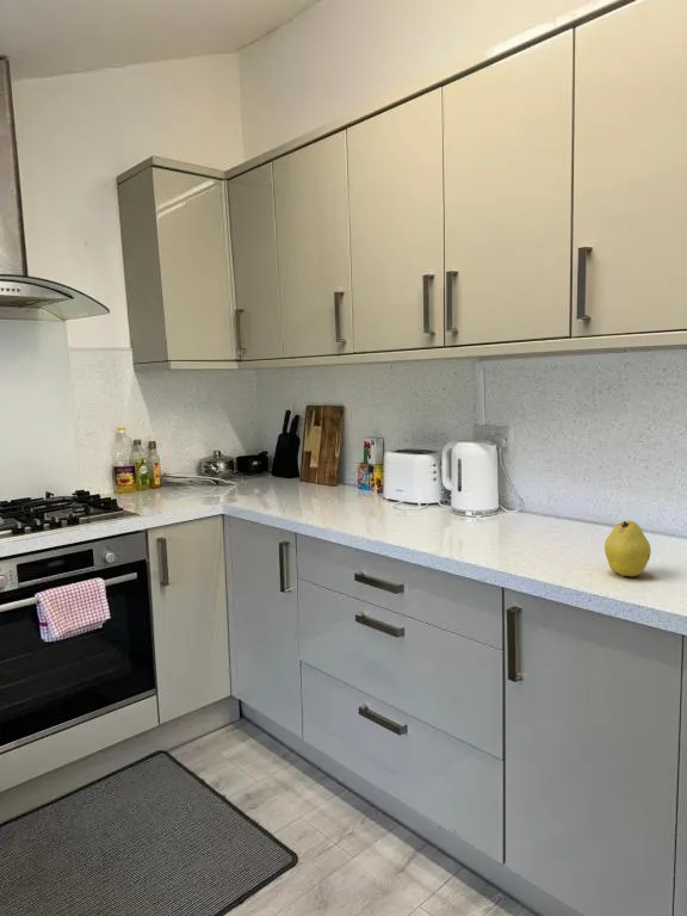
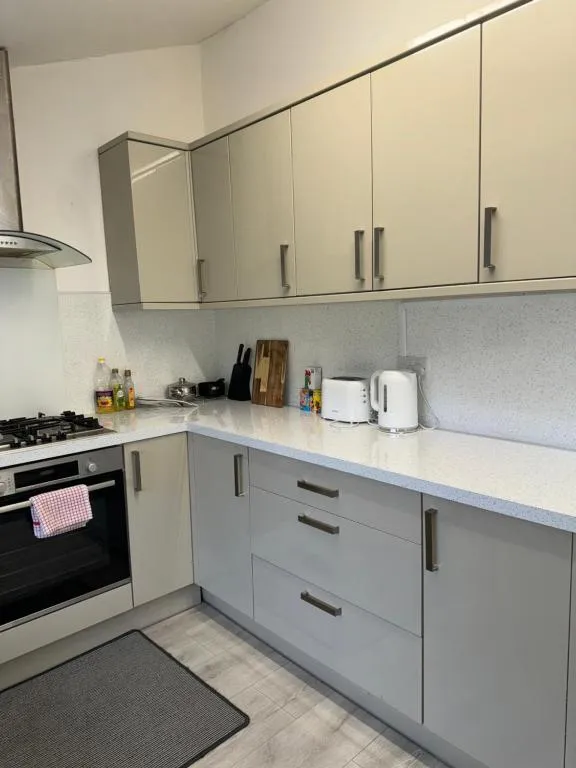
- fruit (626, 546)
